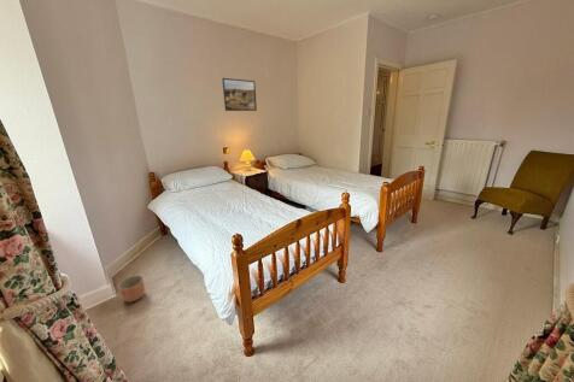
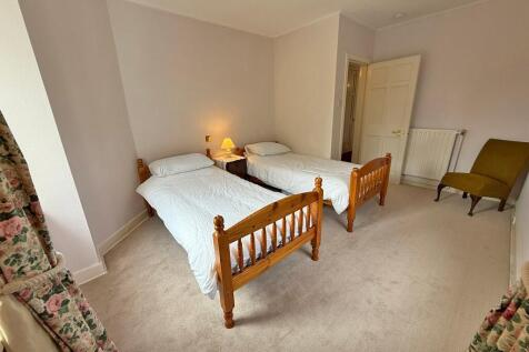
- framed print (240, 95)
- planter (133, 289)
